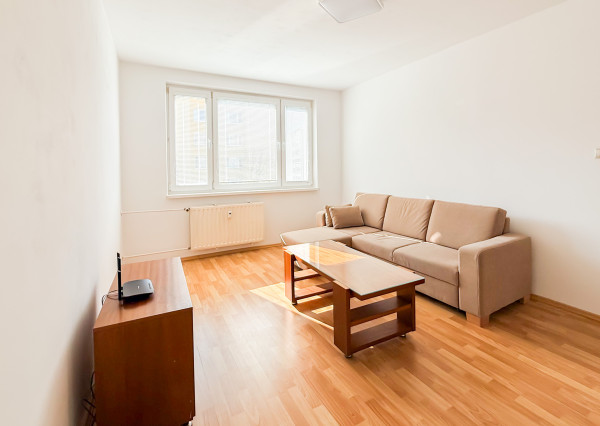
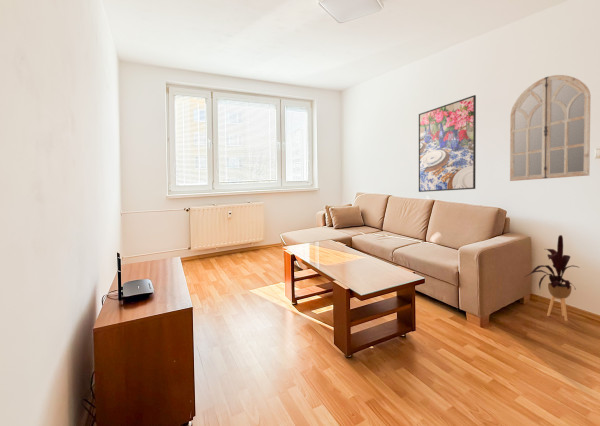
+ home mirror (545, 127)
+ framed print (444, 148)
+ house plant (553, 275)
